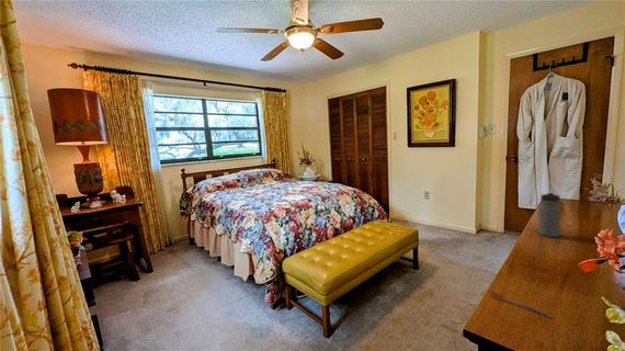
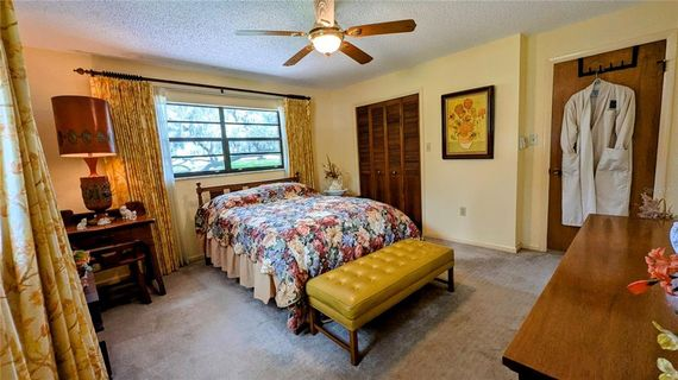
- water bottle (549, 213)
- pen (518, 303)
